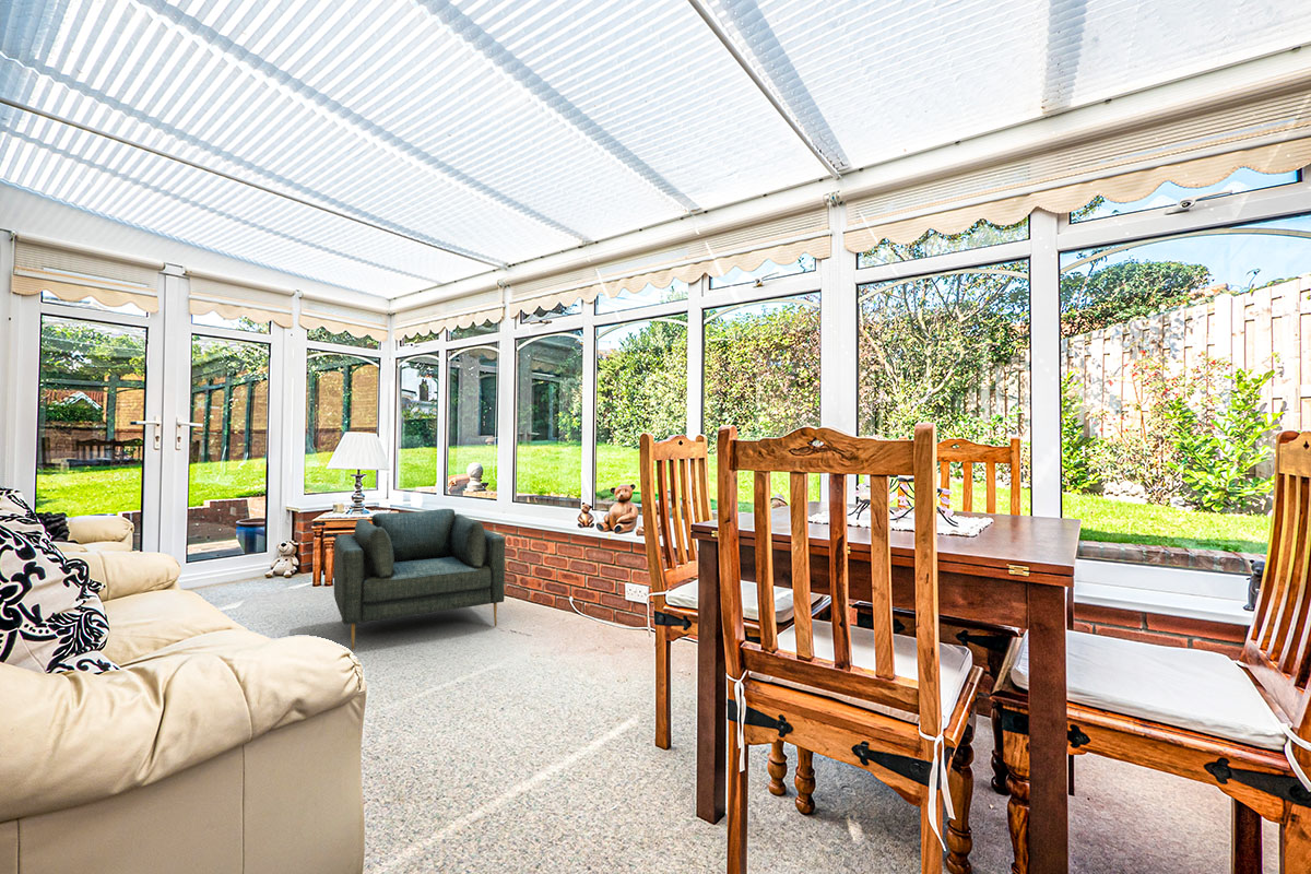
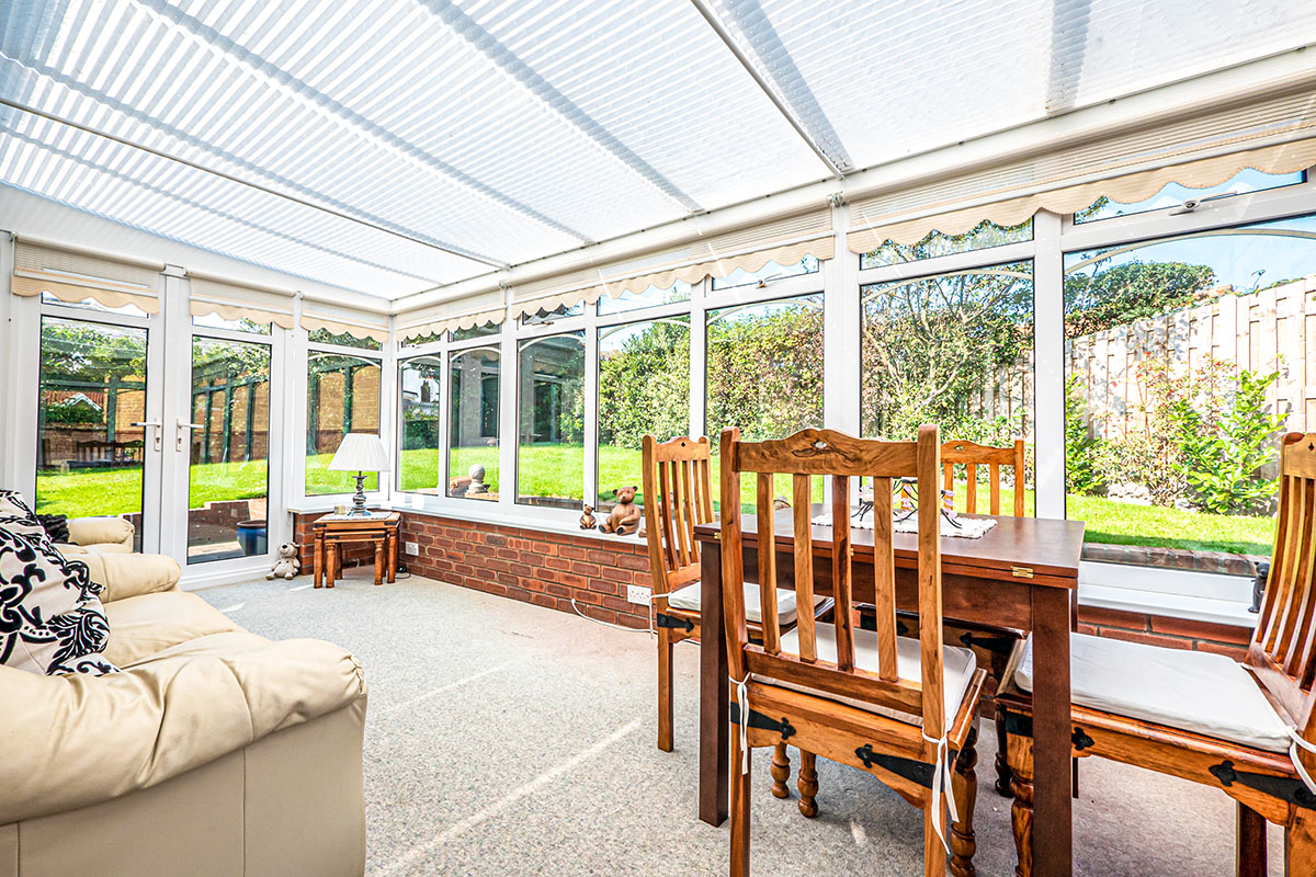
- armchair (420, 568)
